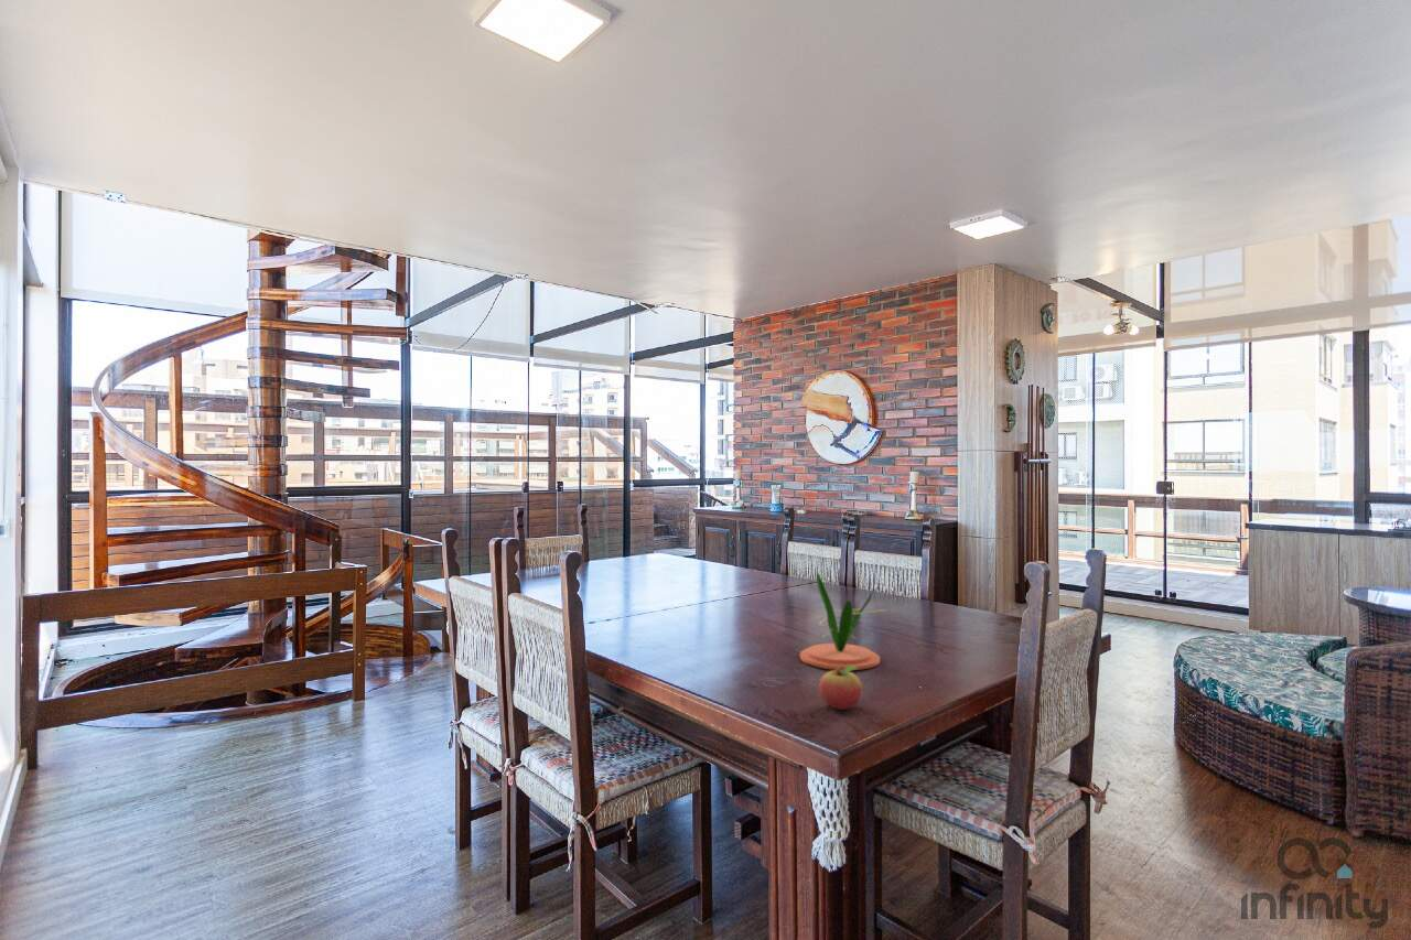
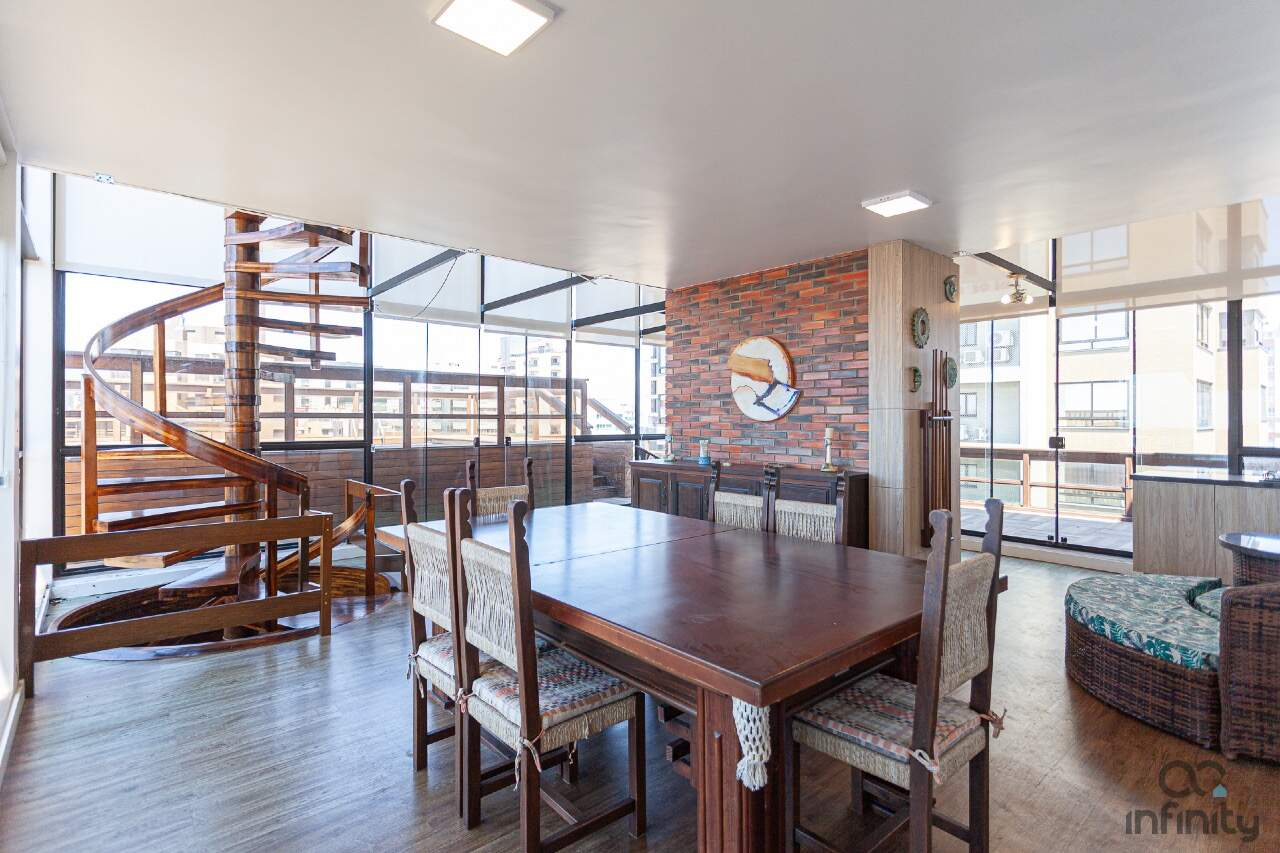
- fruit (840, 684)
- plant (841, 615)
